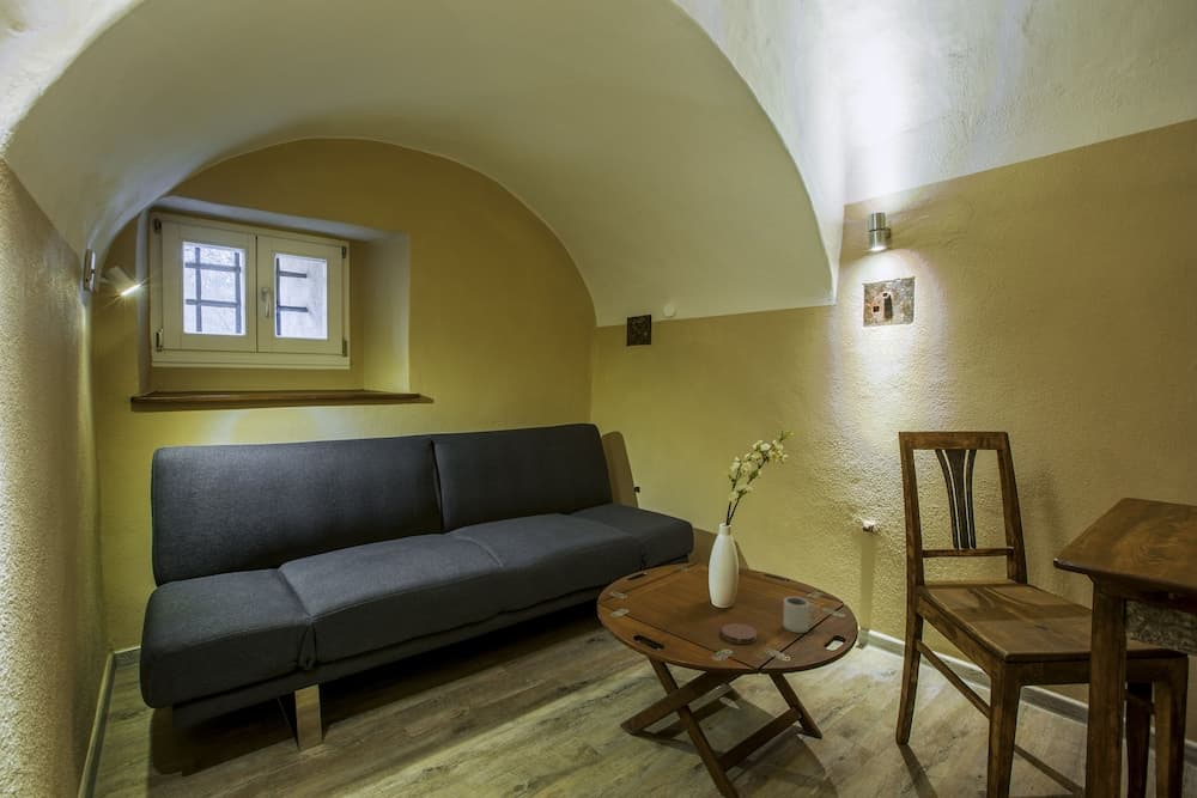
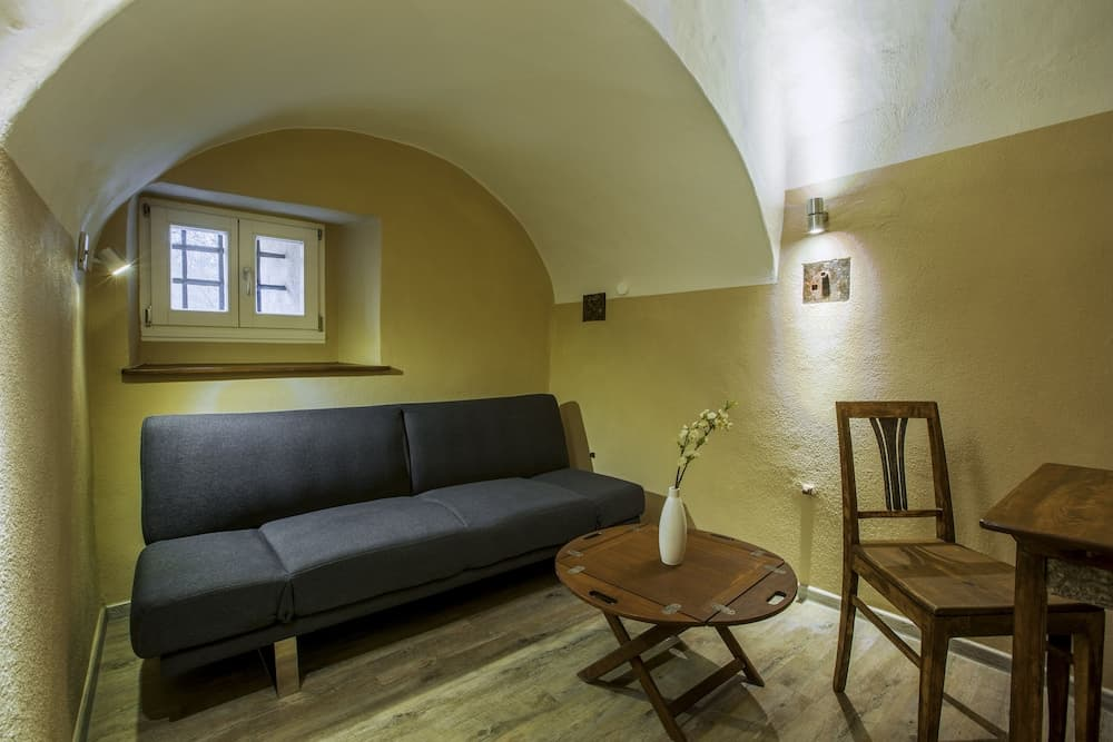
- cup (800, 614)
- coaster (739, 633)
